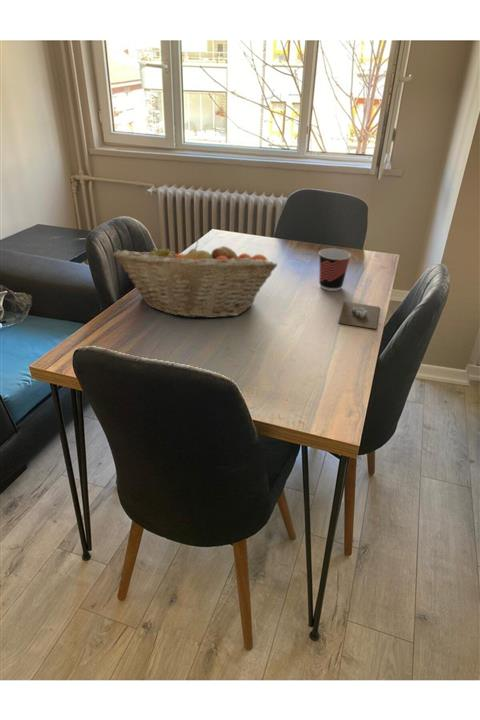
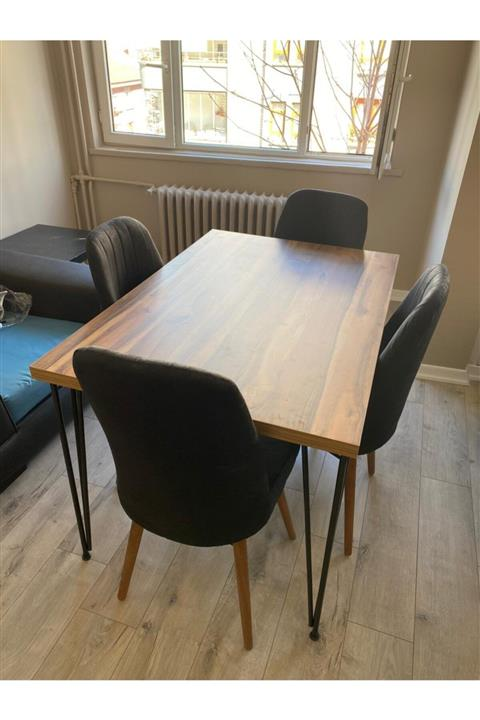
- cup (332, 270)
- fruit basket (195, 271)
- candle (360, 312)
